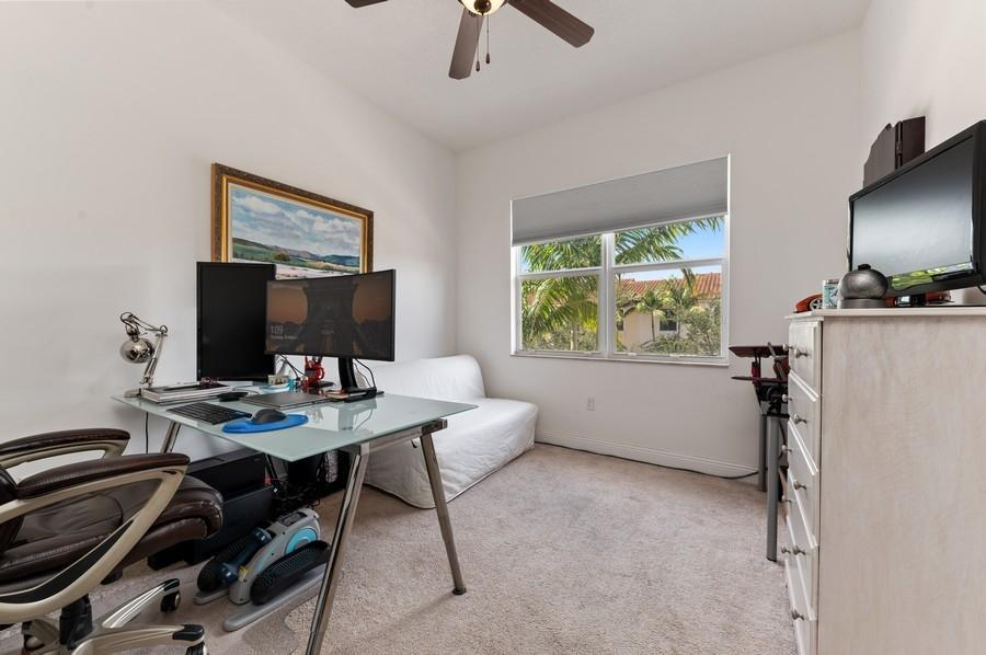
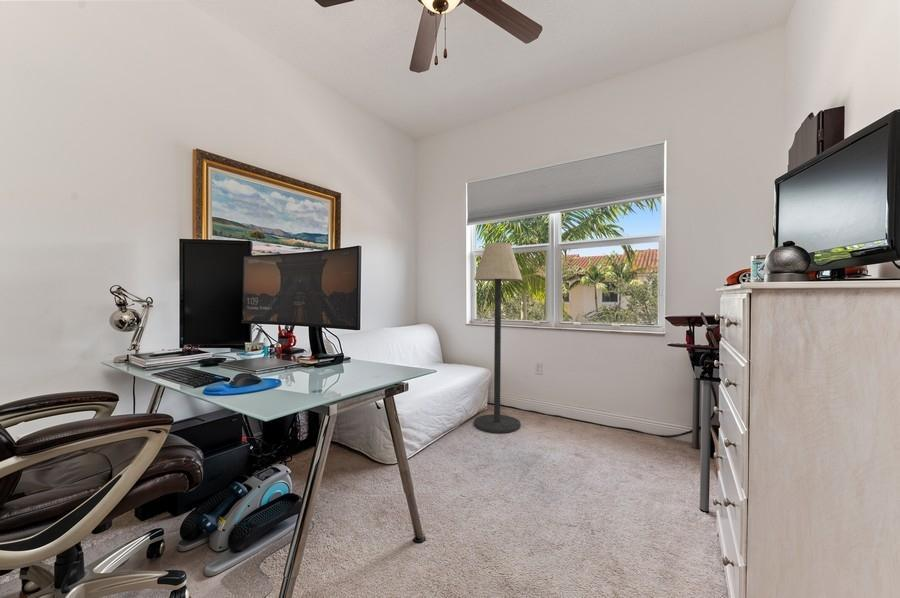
+ floor lamp (497, 334)
